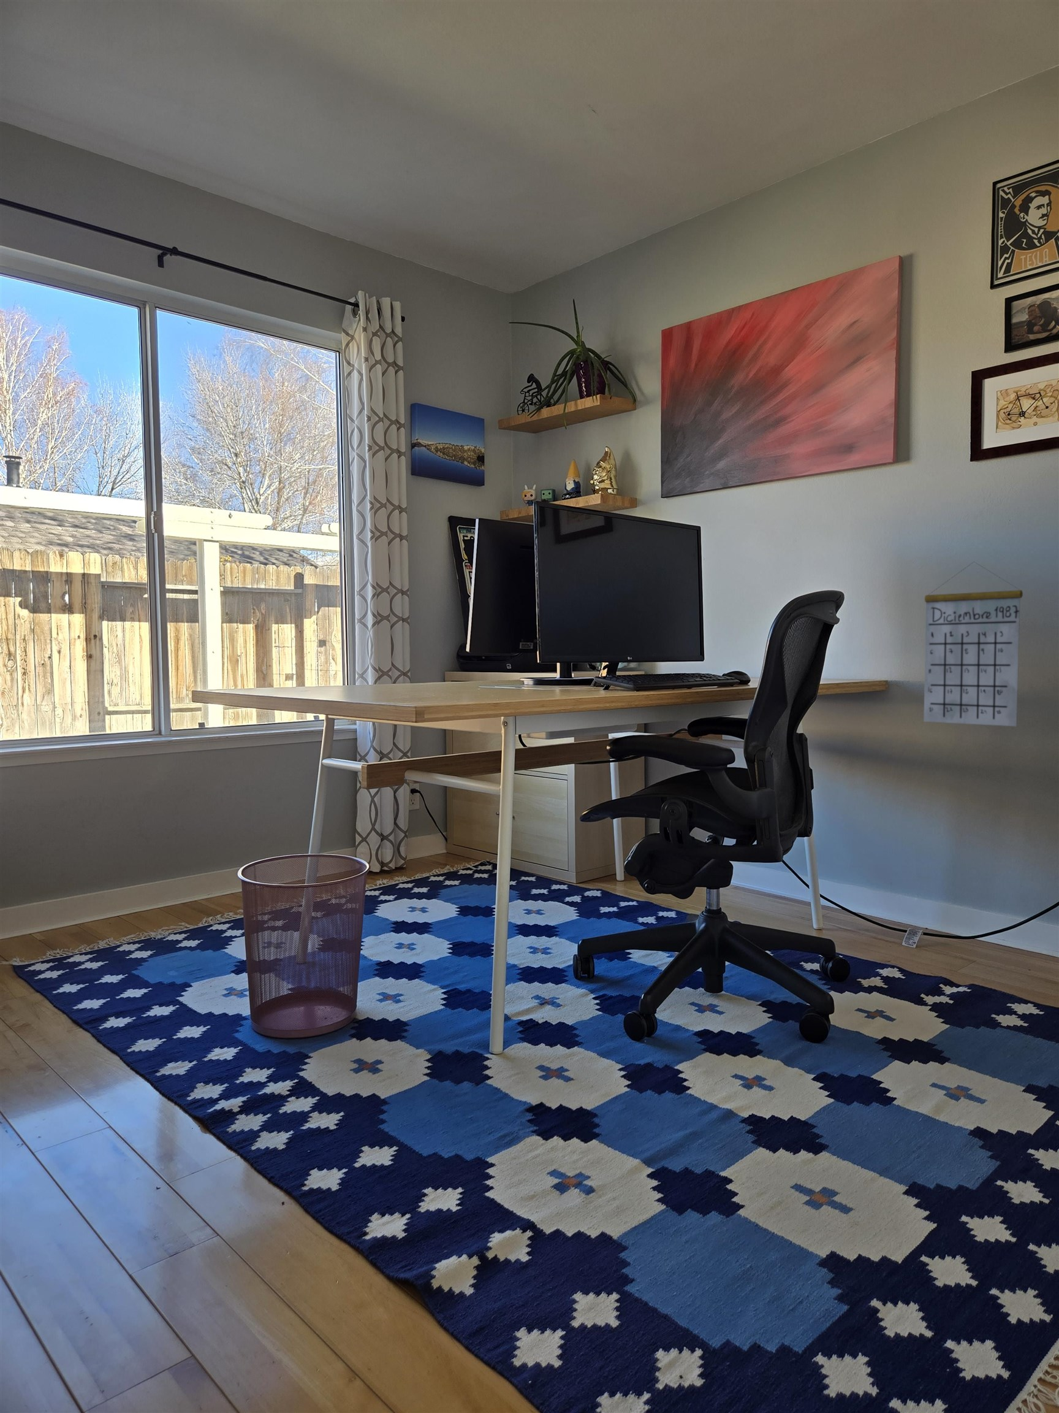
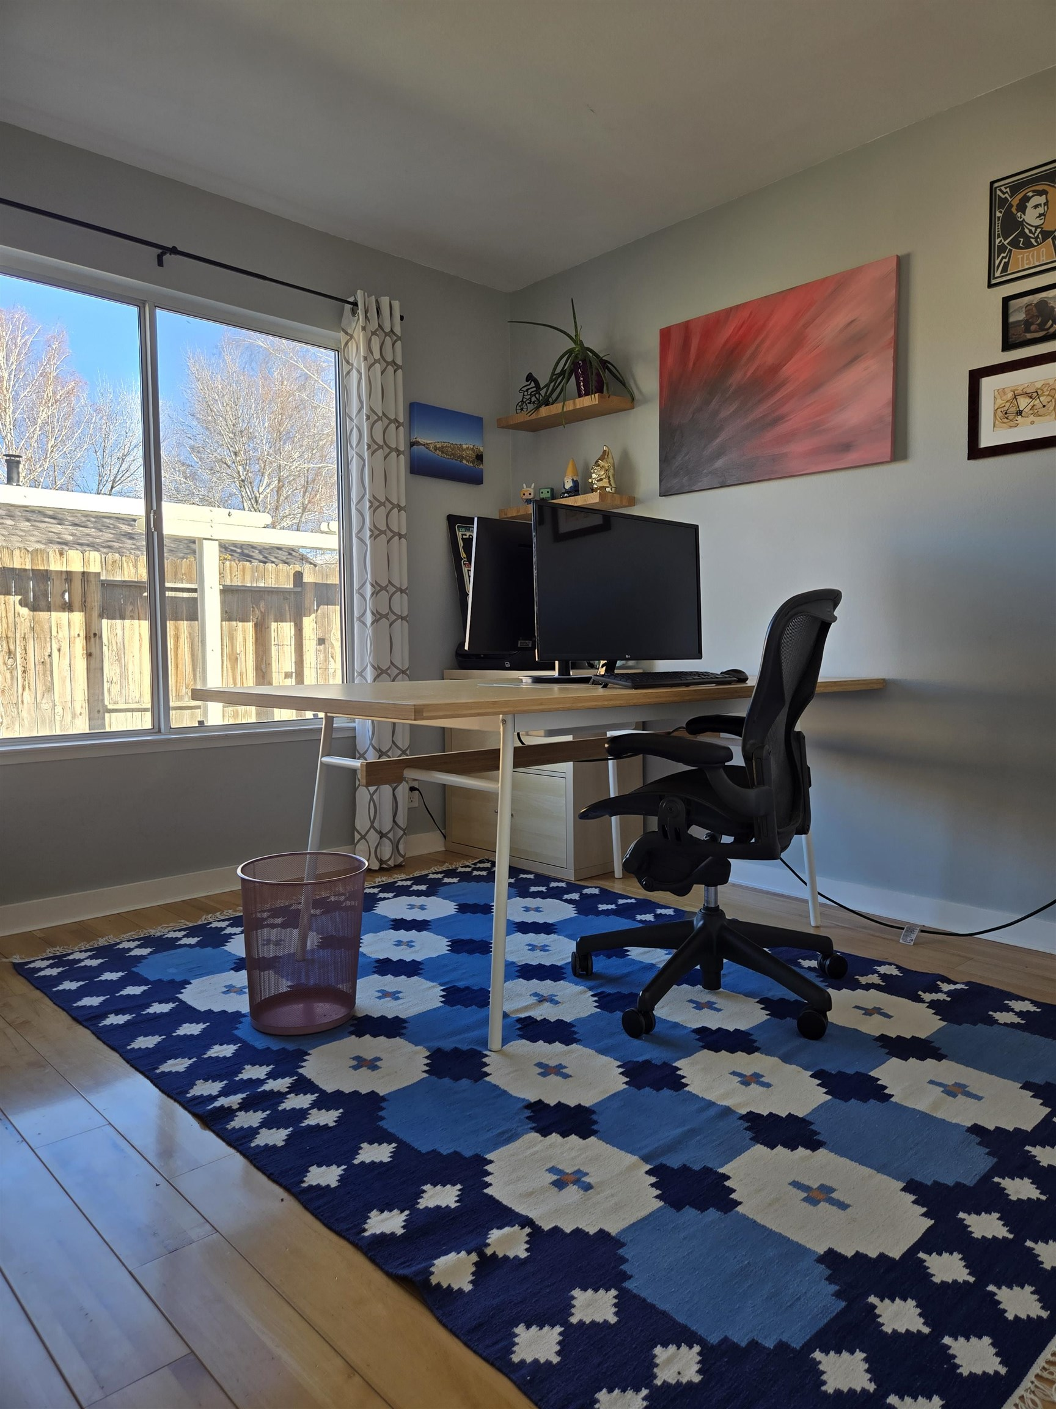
- calendar (971, 643)
